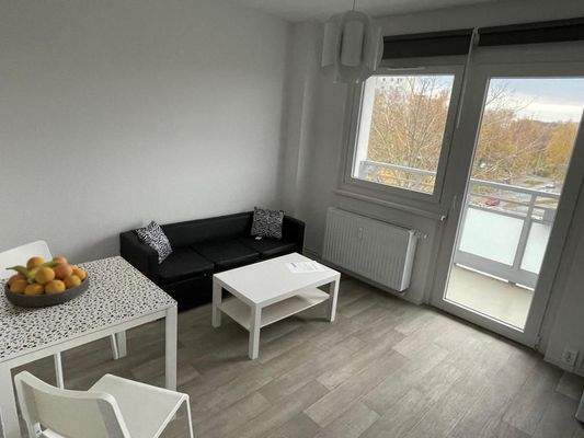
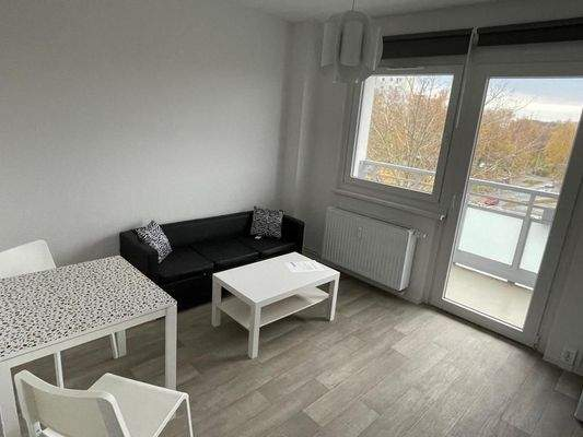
- fruit bowl (48, 275)
